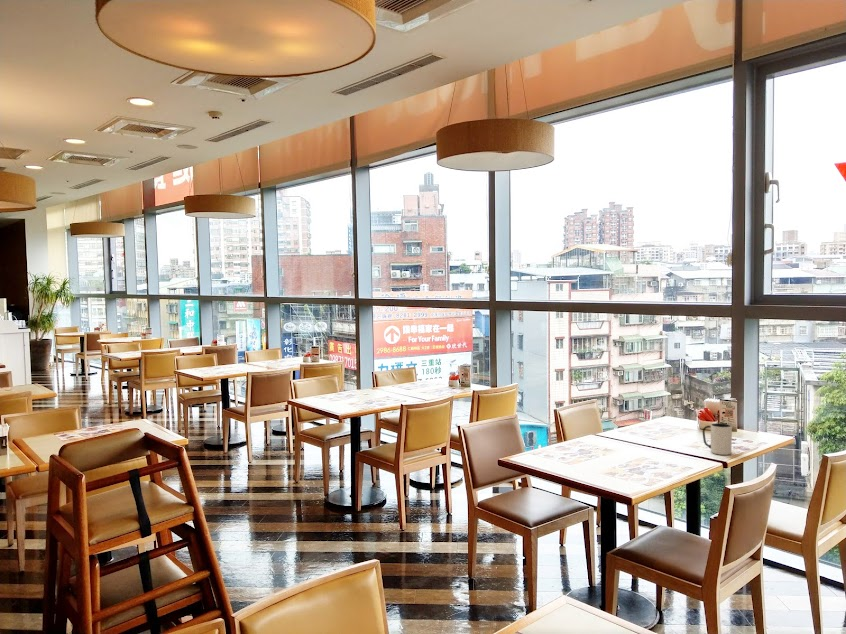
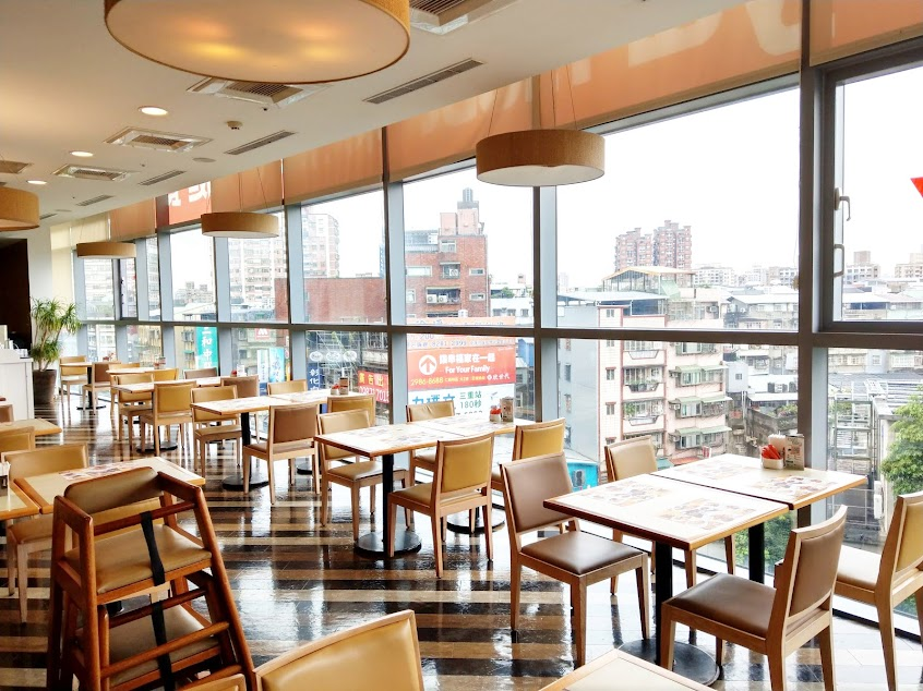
- pitcher (718, 438)
